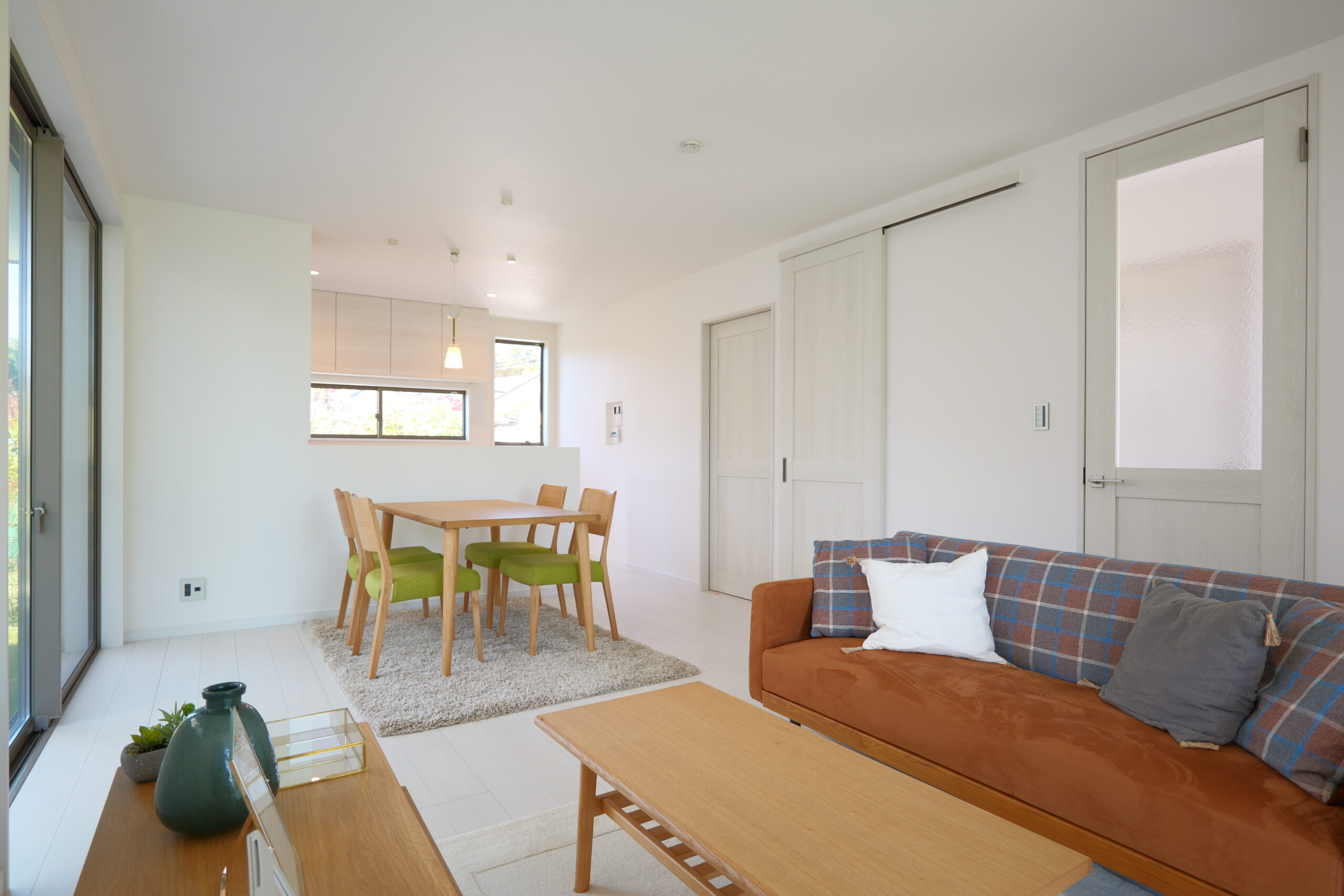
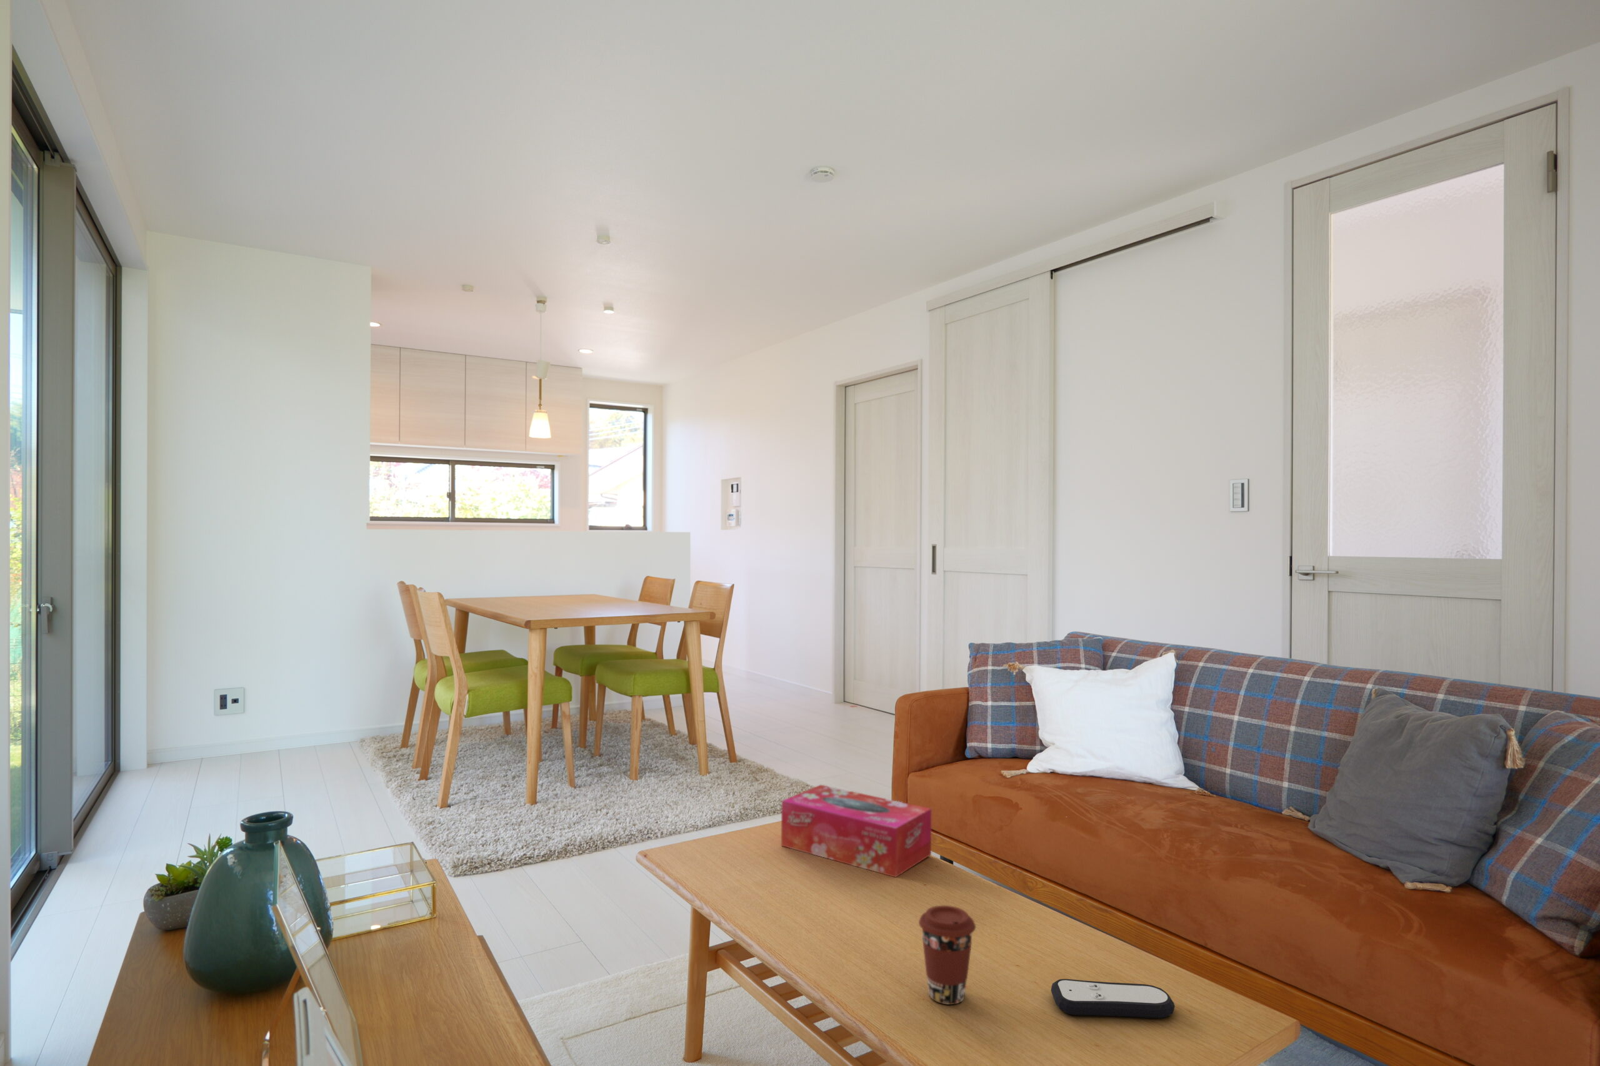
+ tissue box (855, 827)
+ remote control (1112, 998)
+ coffee cup (946, 954)
